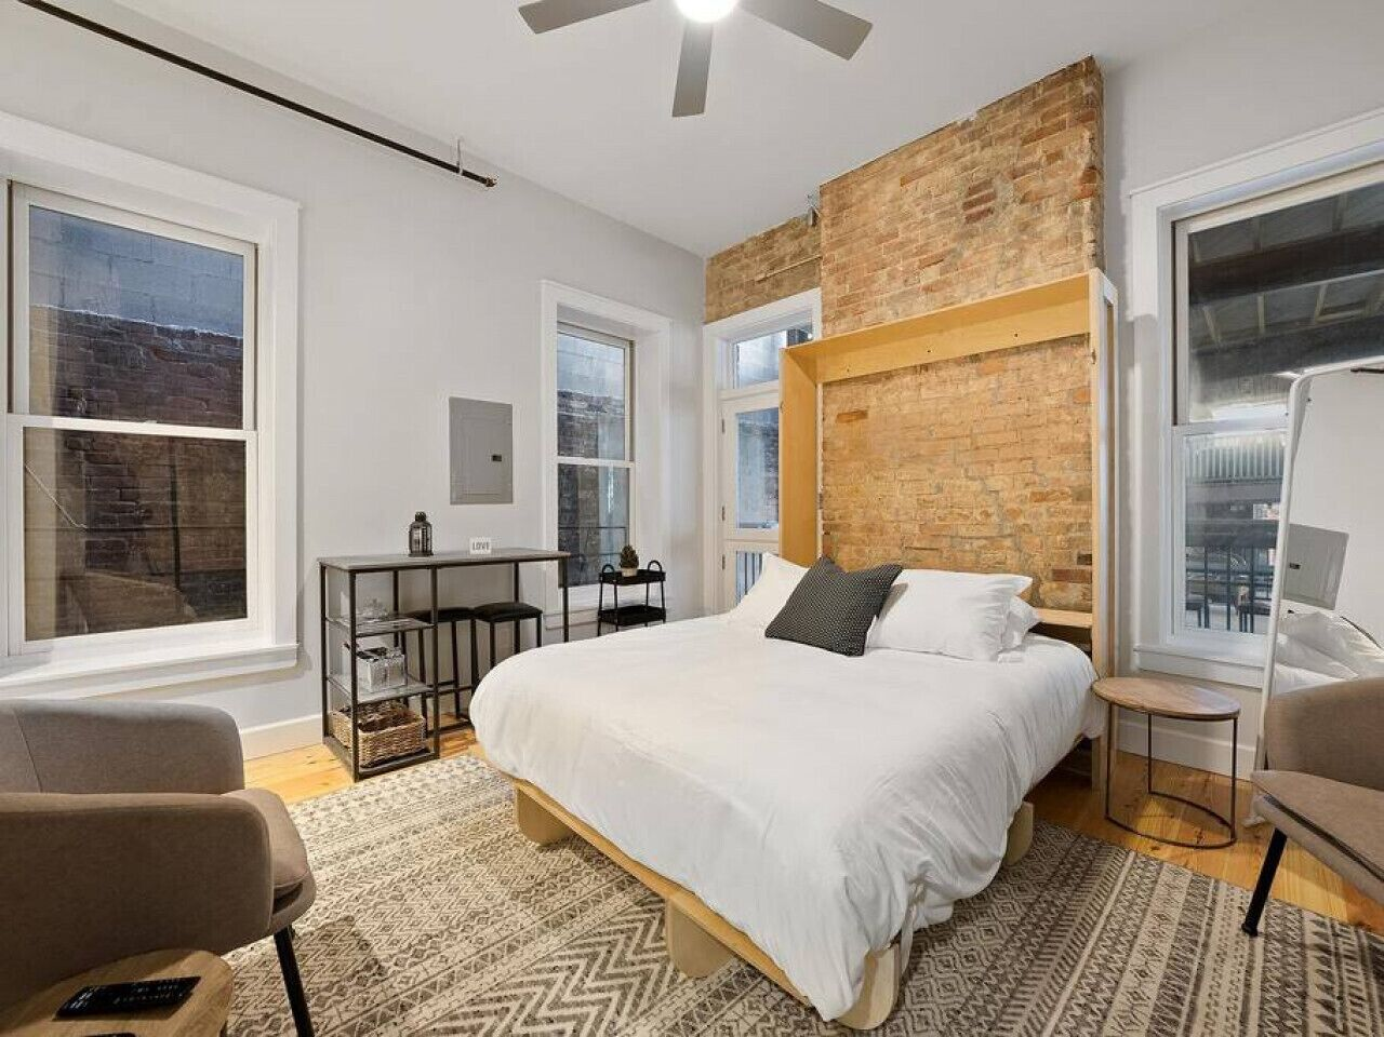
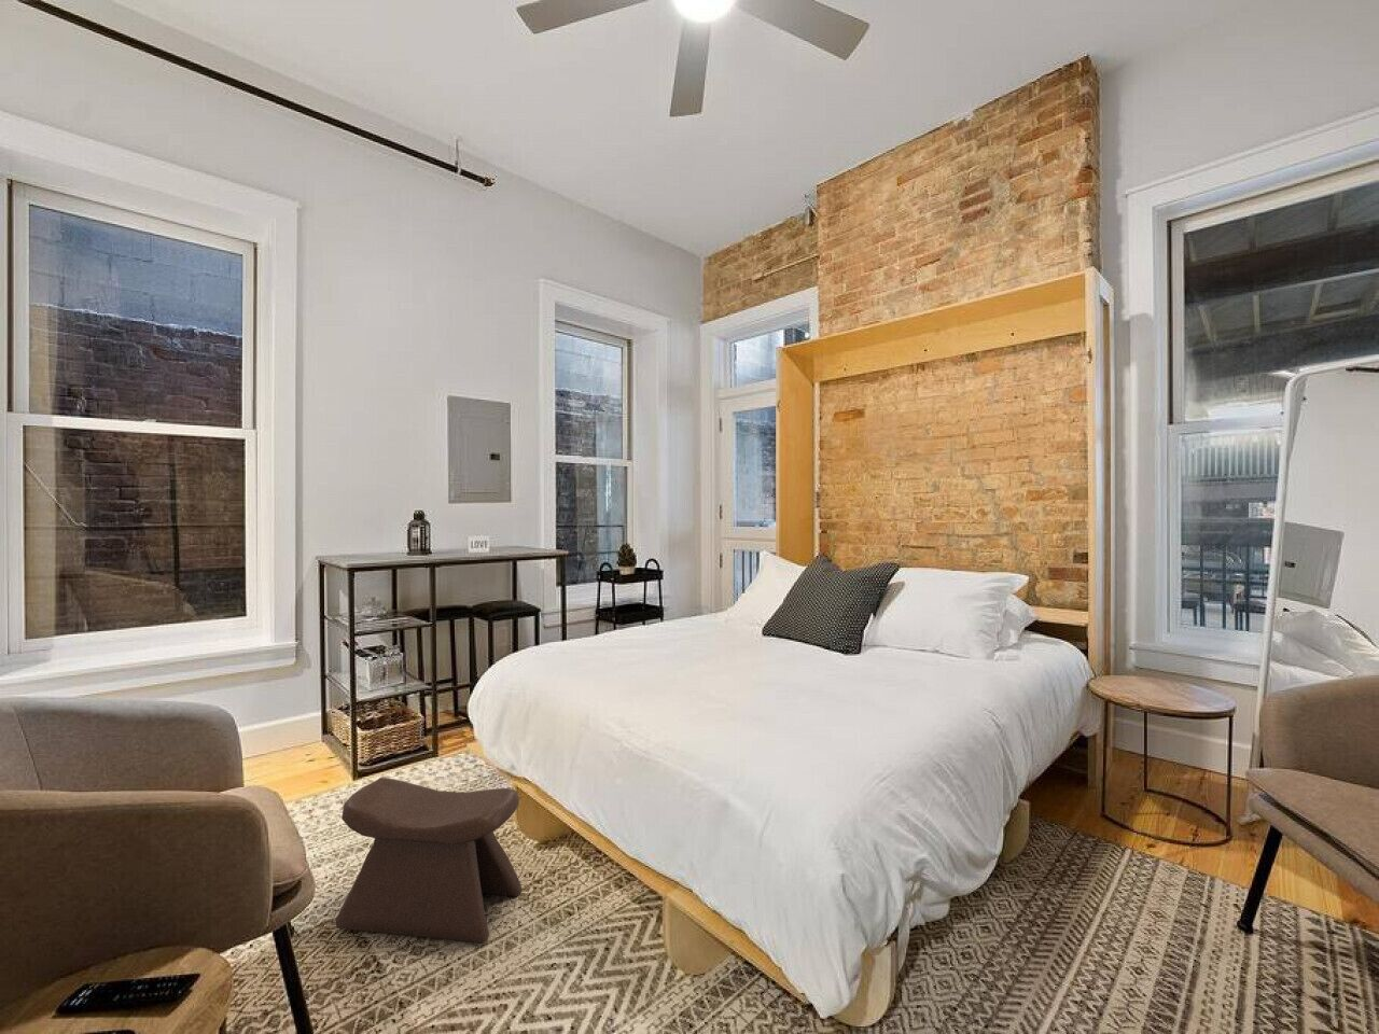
+ stool (433, 850)
